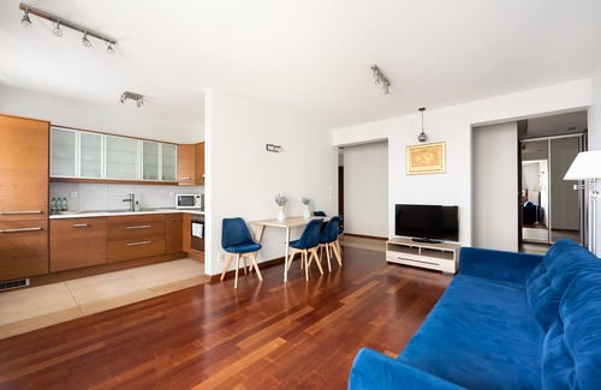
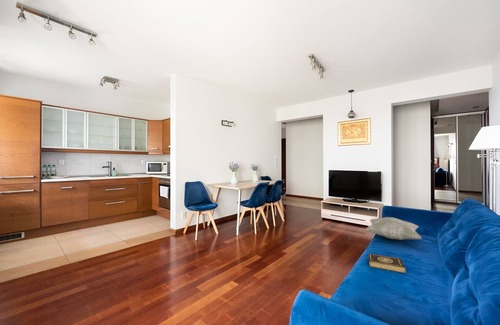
+ book (385, 262)
+ decorative pillow (392, 227)
